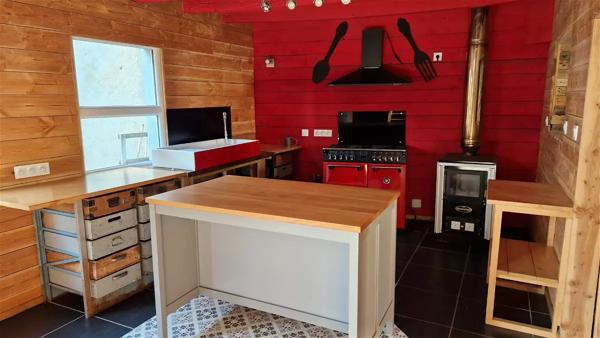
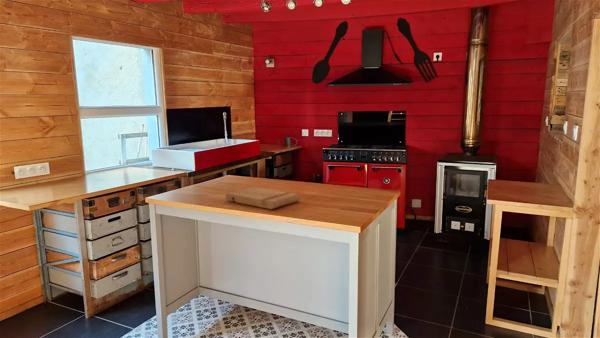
+ cutting board (262, 197)
